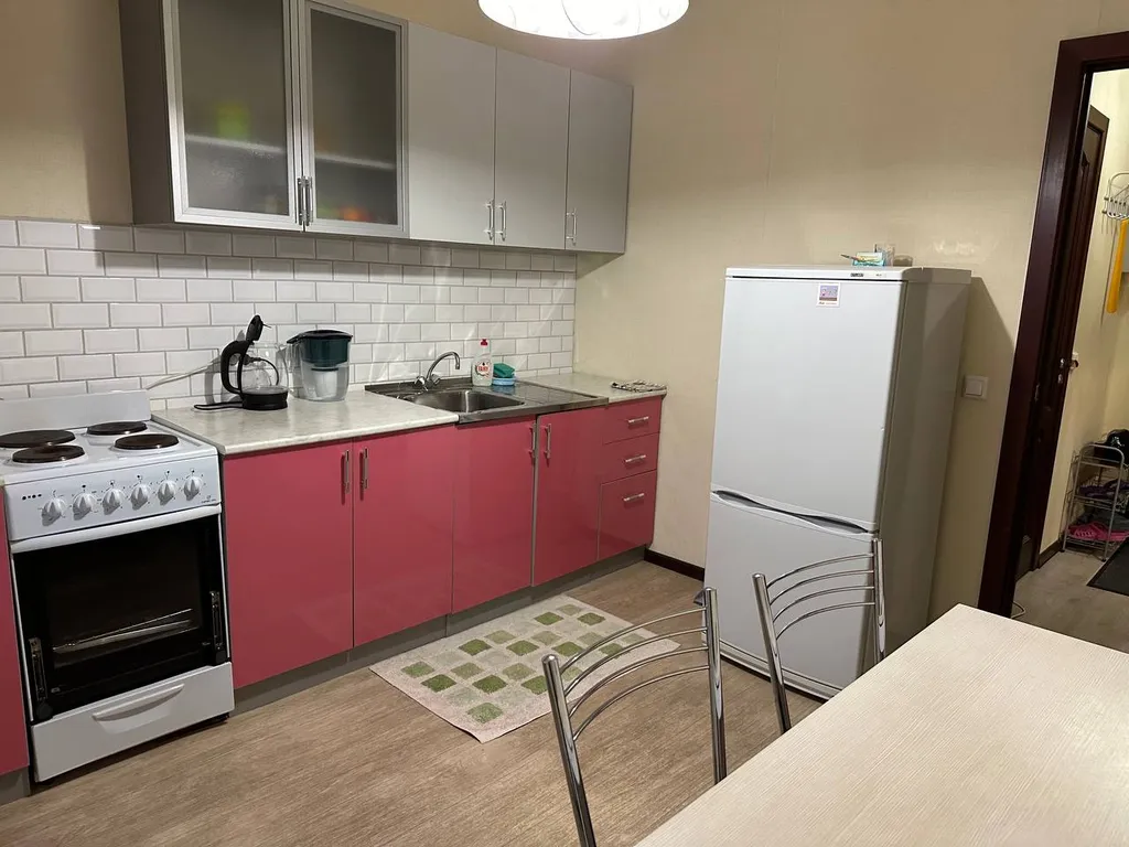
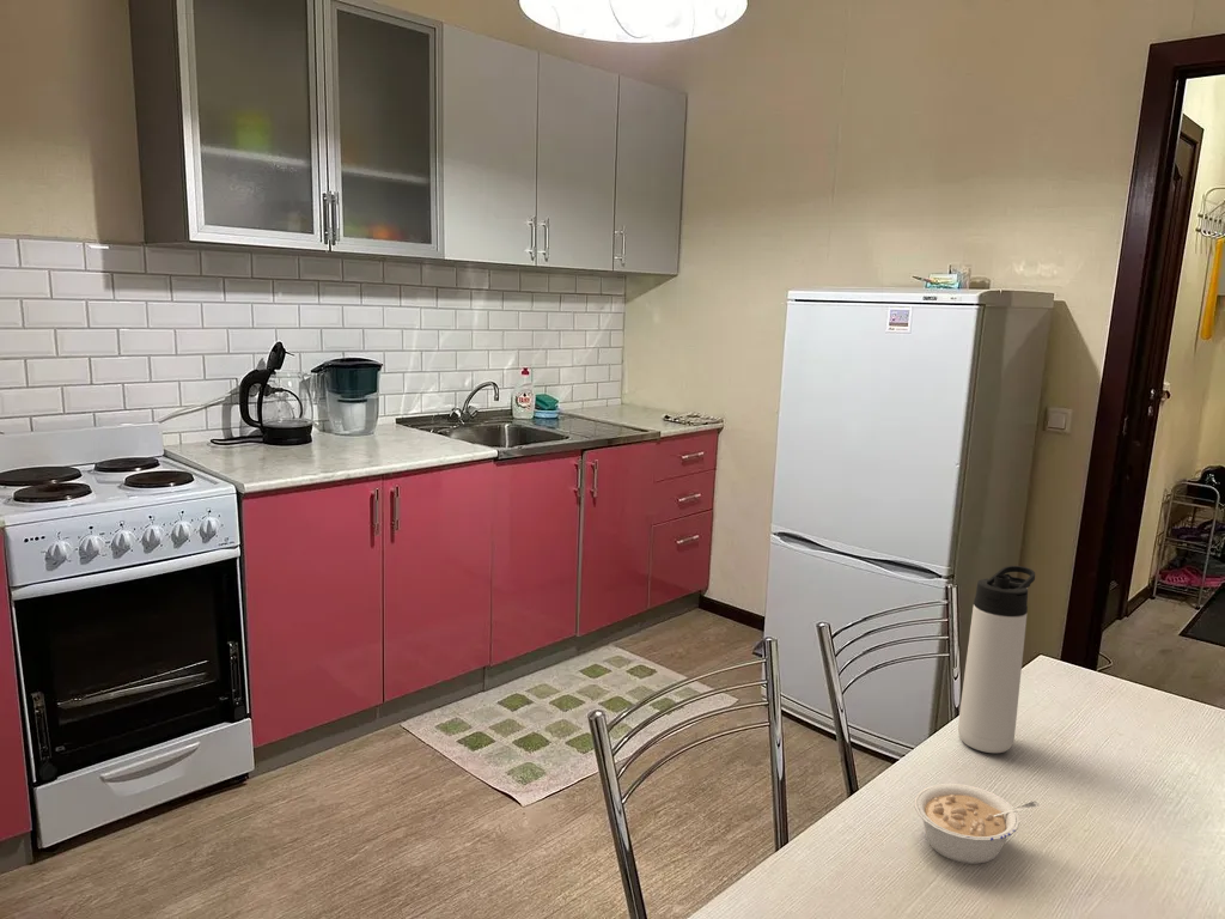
+ thermos bottle (999, 657)
+ legume (967, 821)
